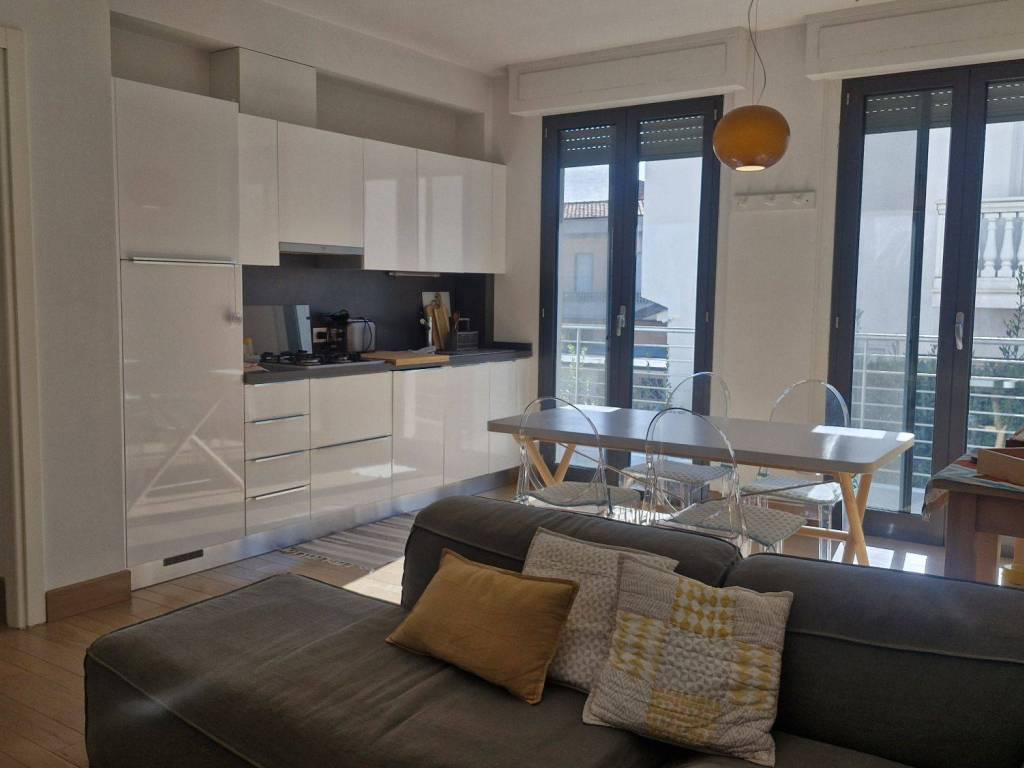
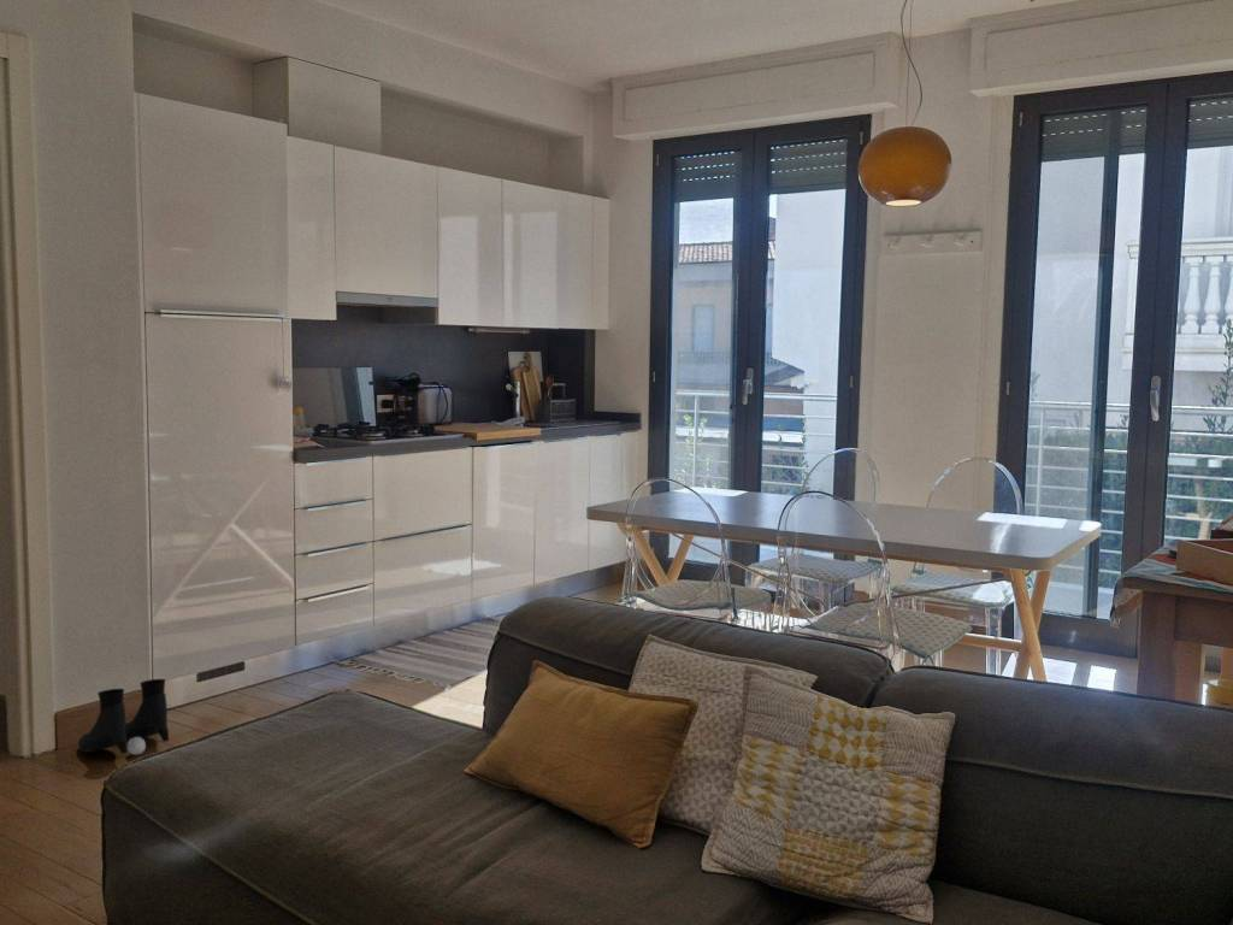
+ boots (123, 712)
